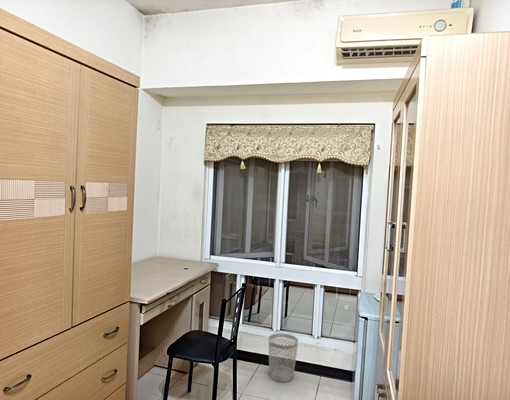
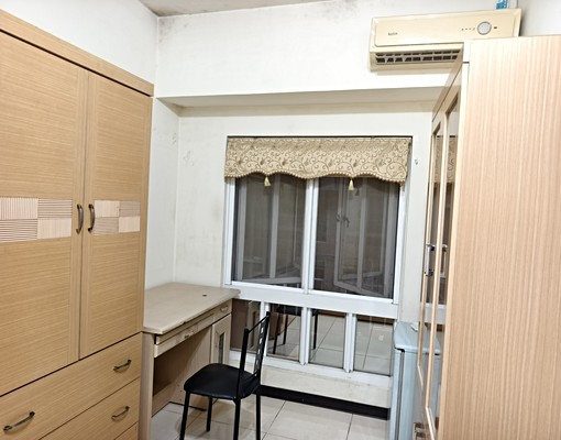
- wastebasket (282, 357)
